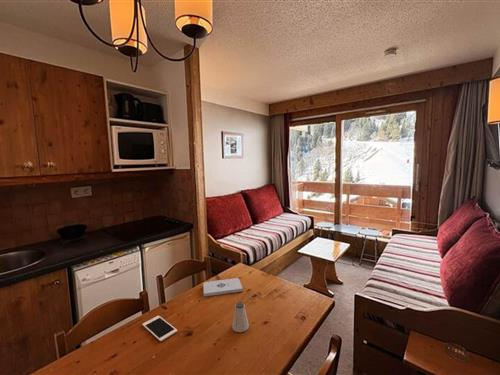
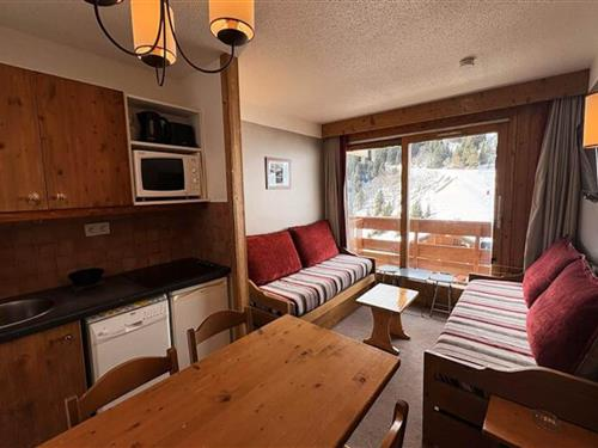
- saltshaker (240, 315)
- cell phone (159, 327)
- notepad (222, 286)
